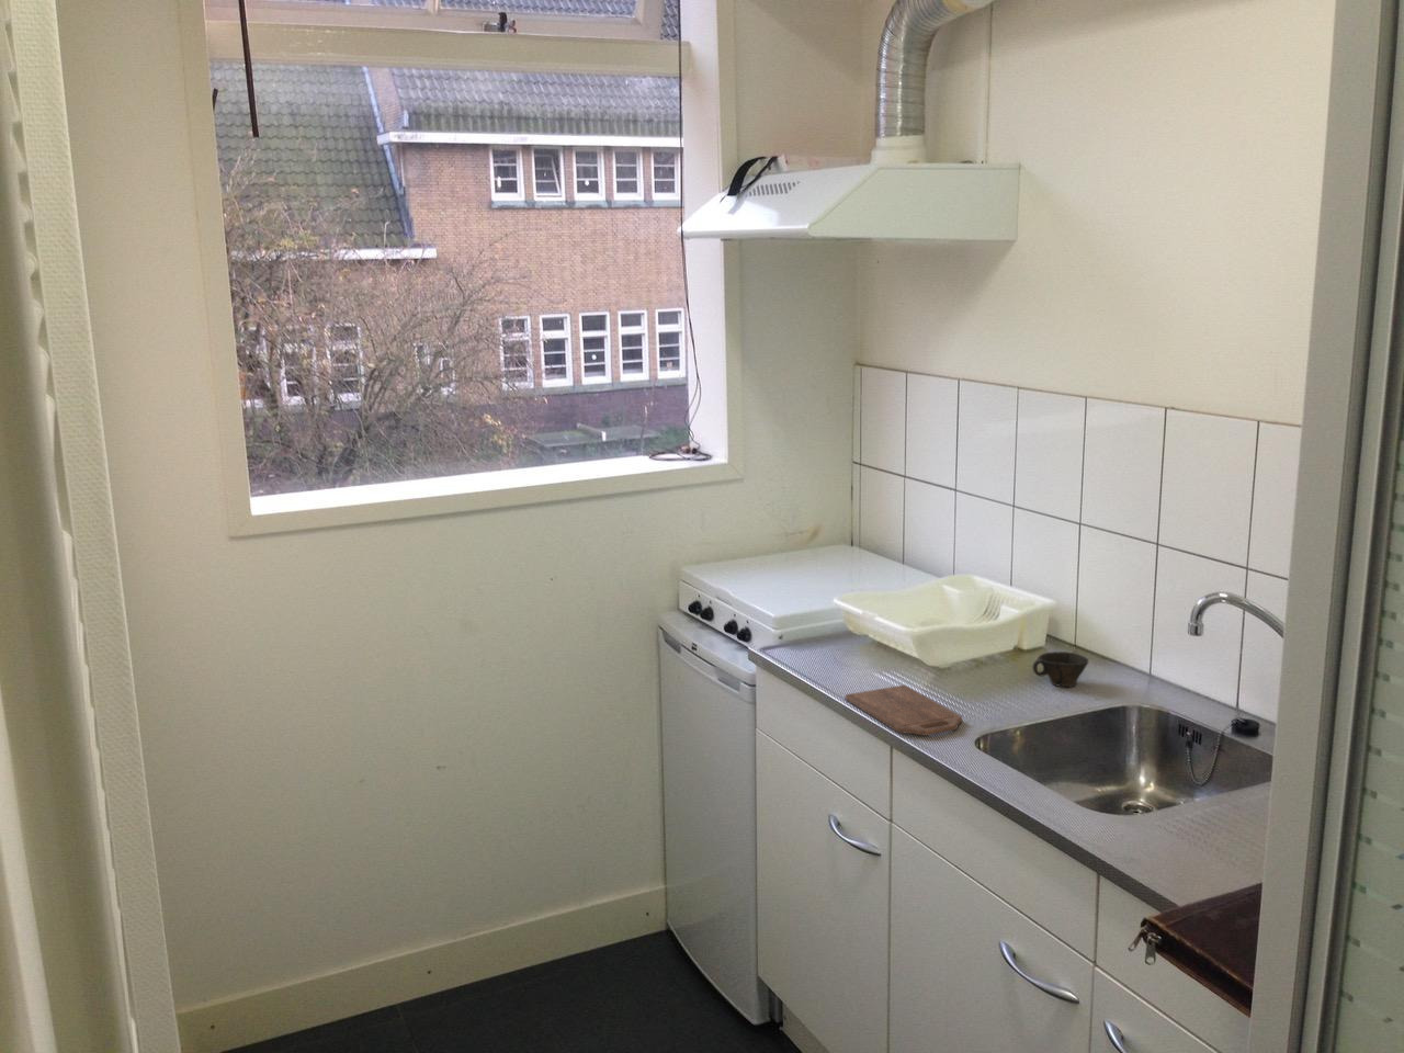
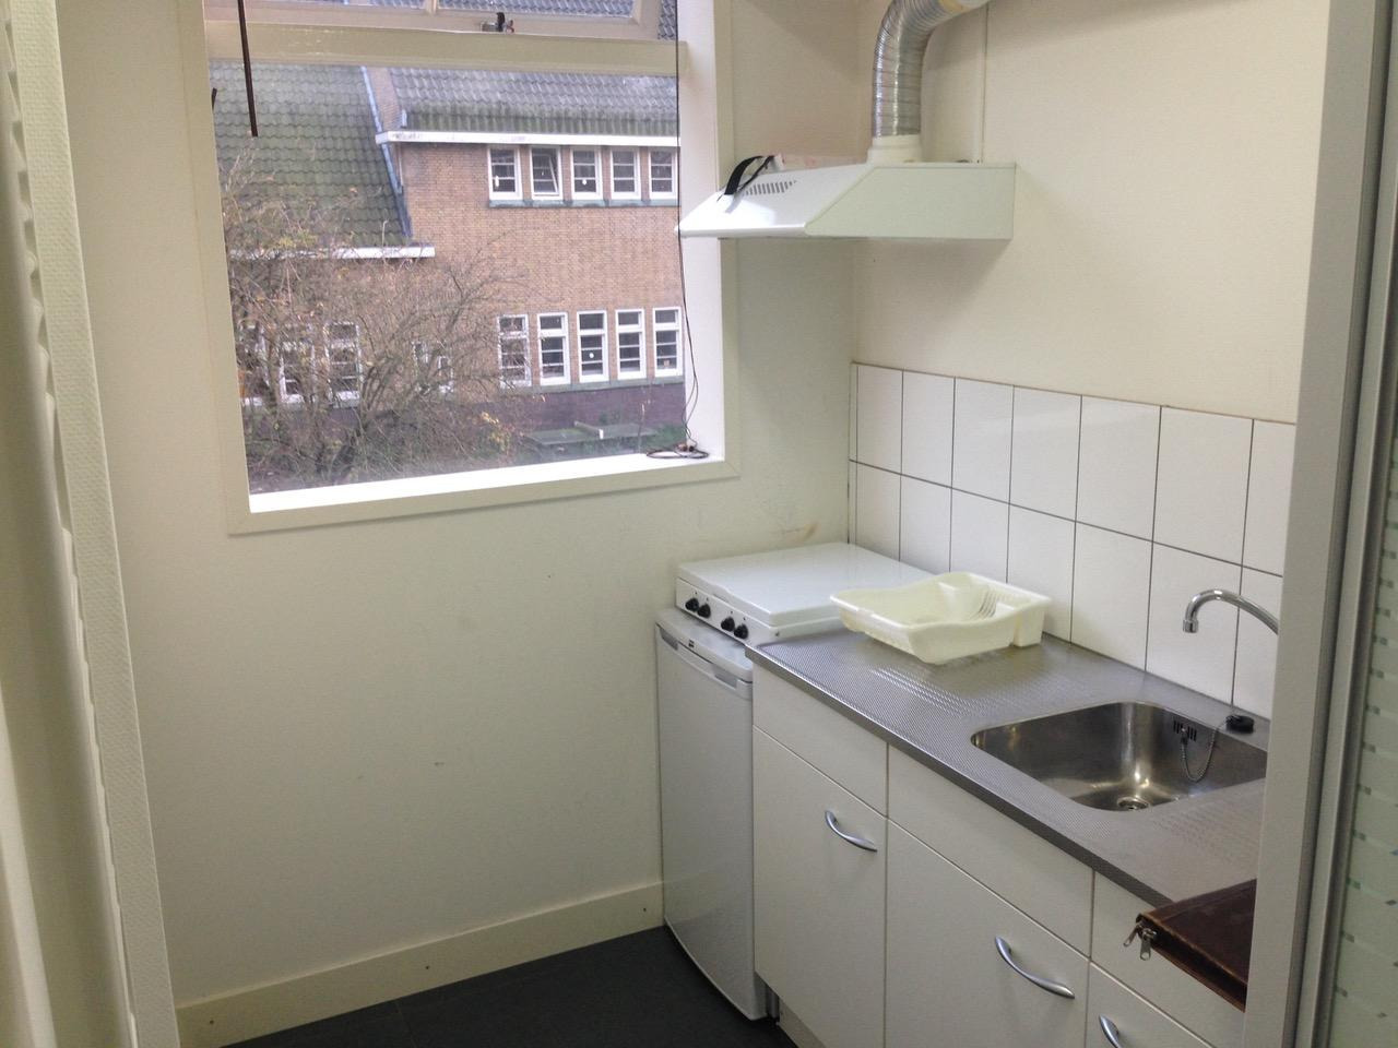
- cutting board (907, 710)
- cup (1059, 669)
